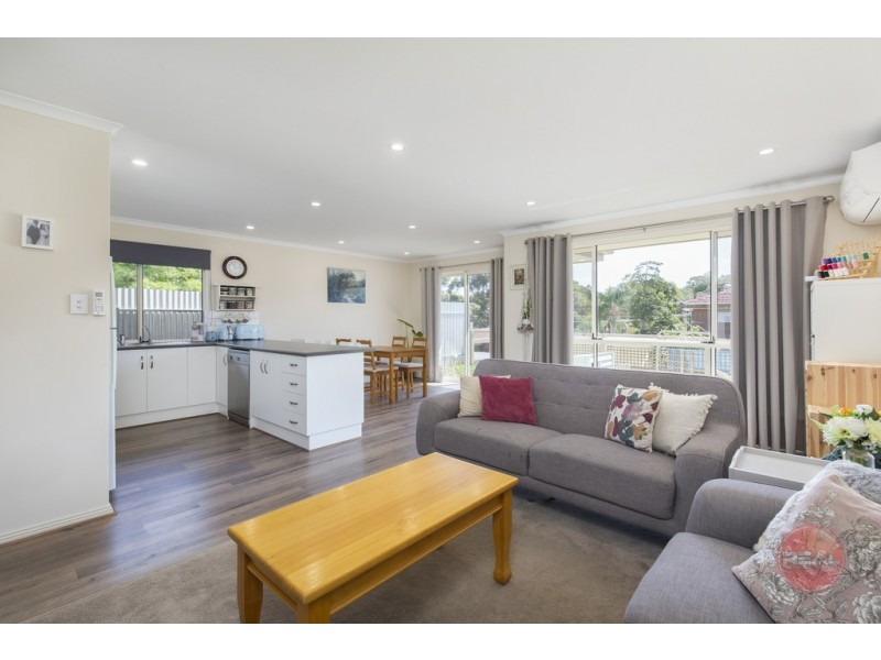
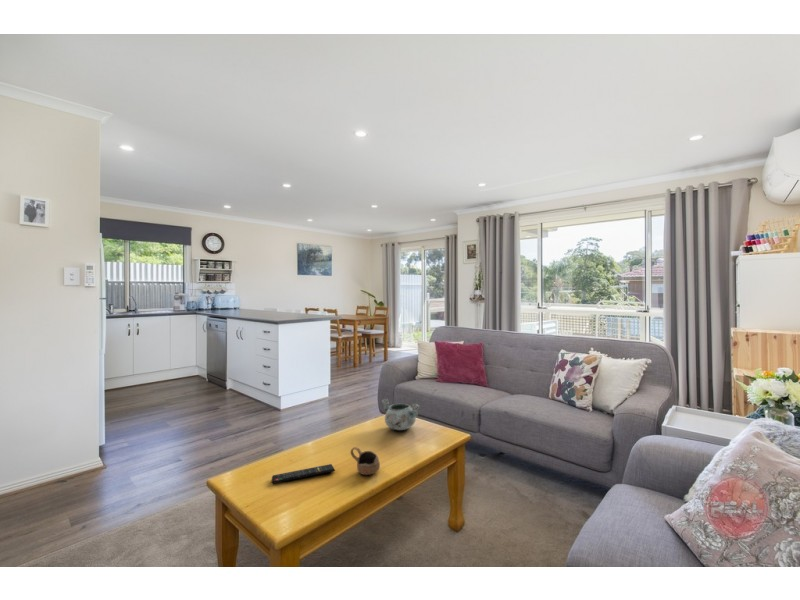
+ cup (366, 459)
+ decorative bowl (399, 414)
+ remote control (303, 474)
